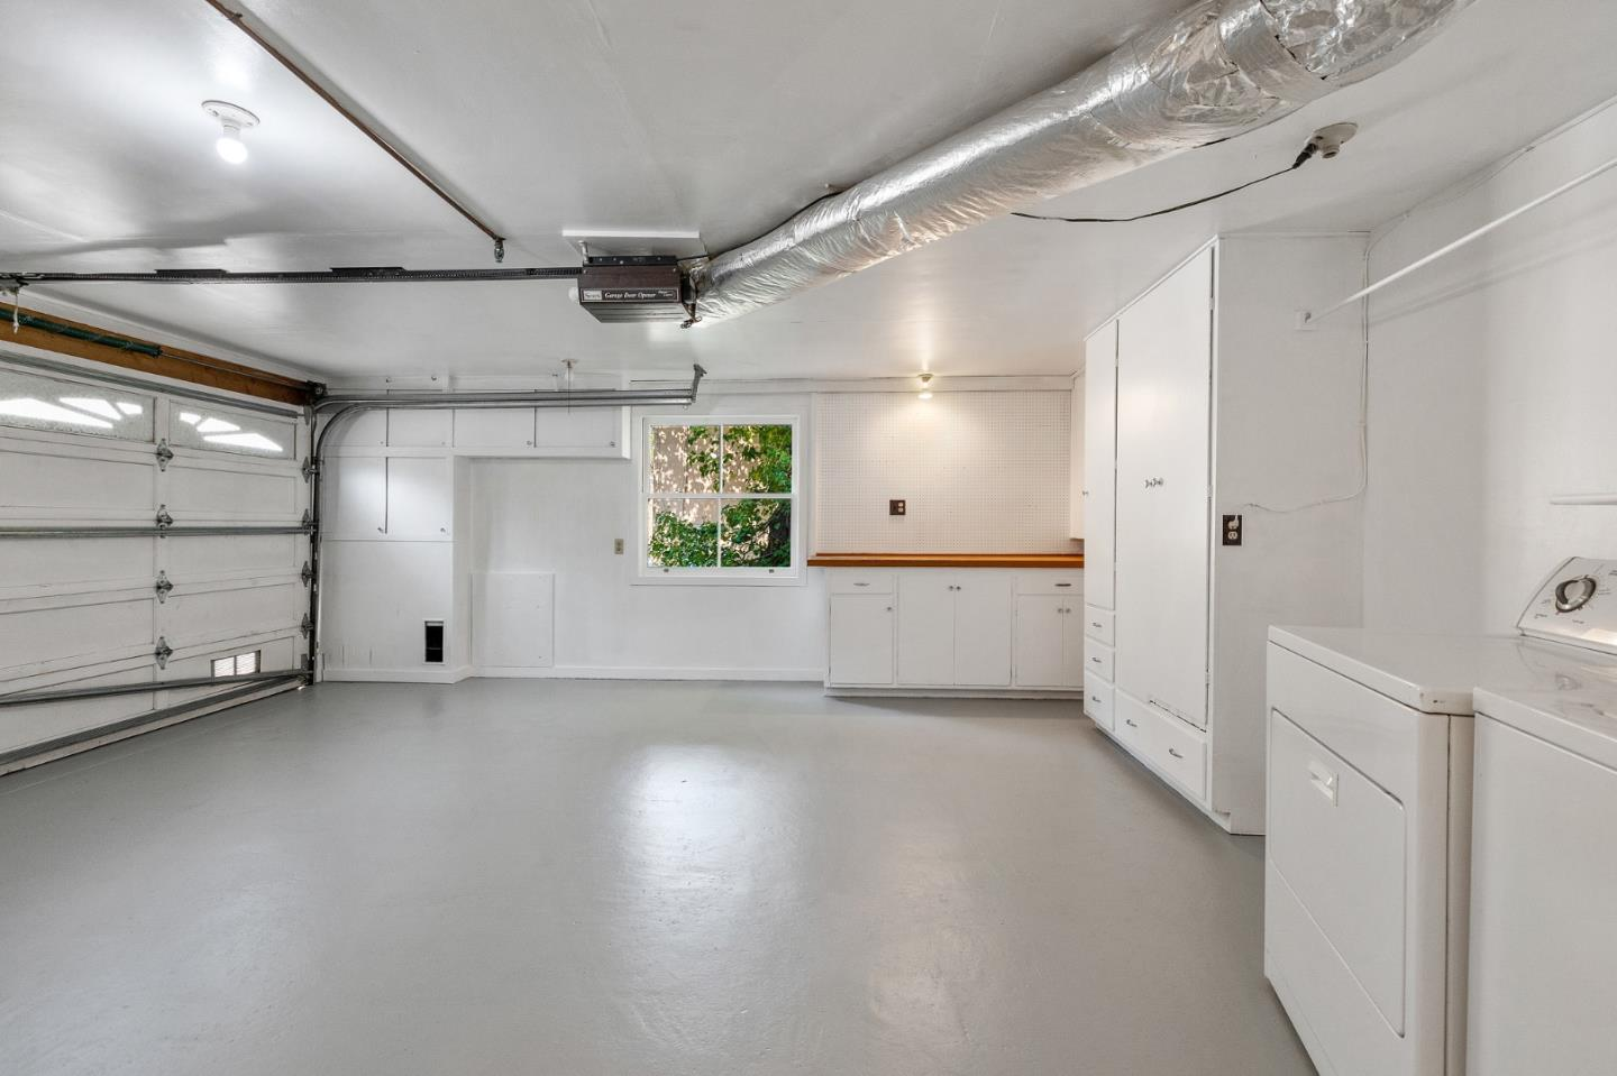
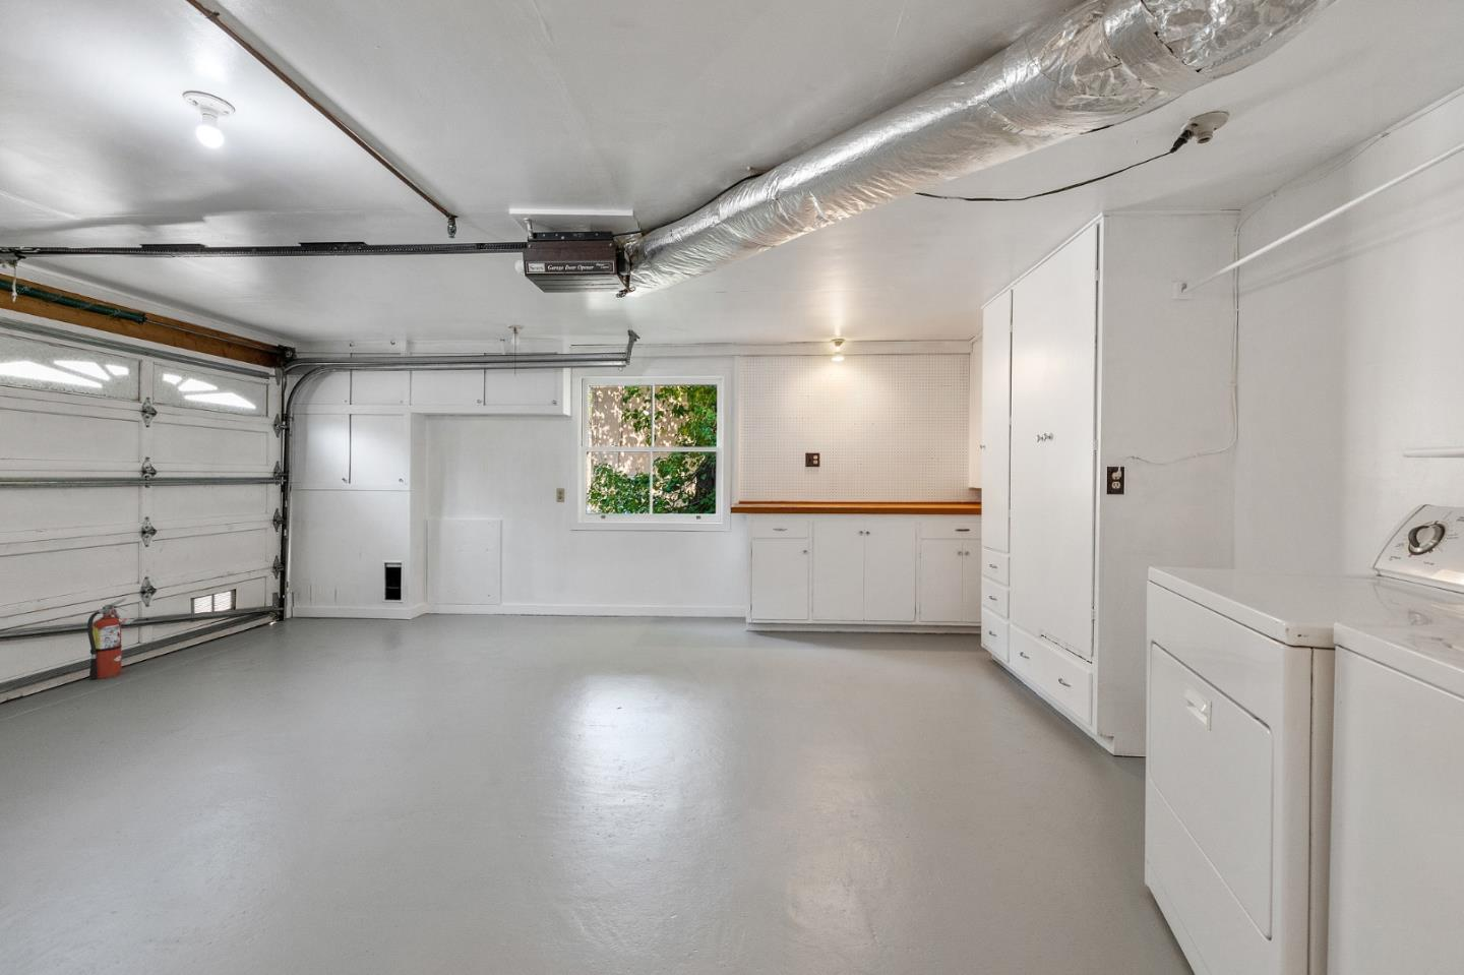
+ fire extinguisher (110, 638)
